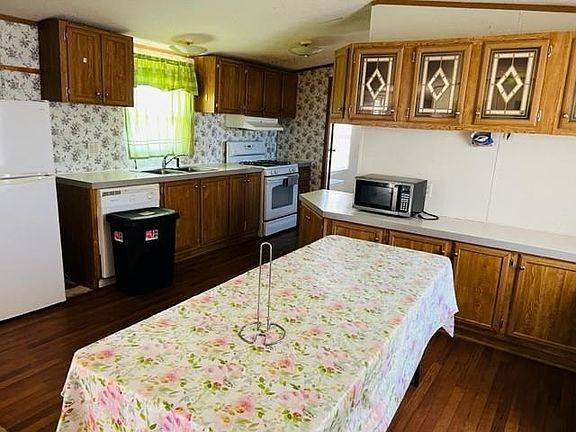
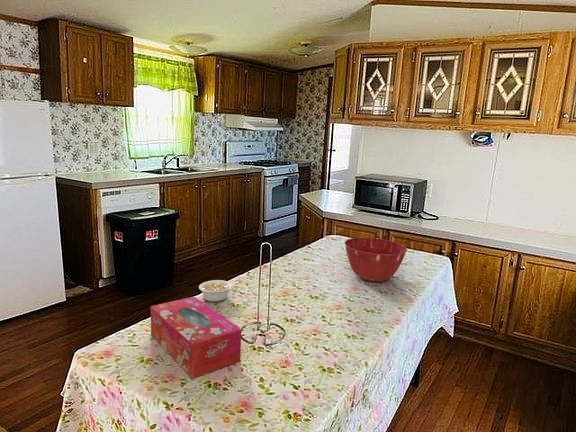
+ mixing bowl (374, 261)
+ legume (216, 290)
+ tissue box (193, 332)
